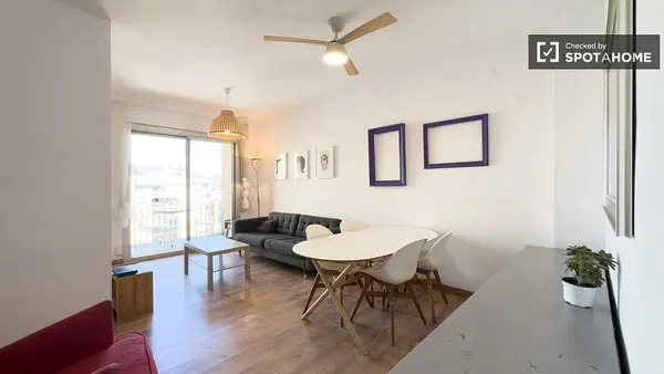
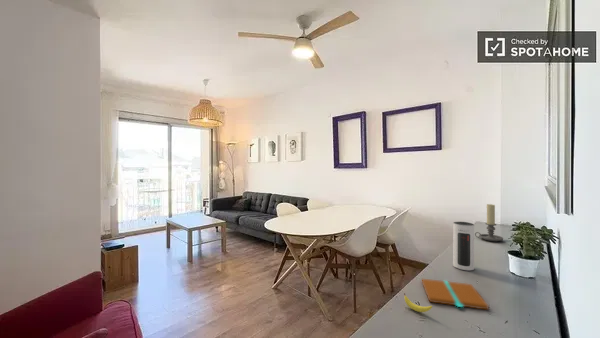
+ speaker (463, 244)
+ candle holder (488, 221)
+ banana (416, 305)
+ book (451, 292)
